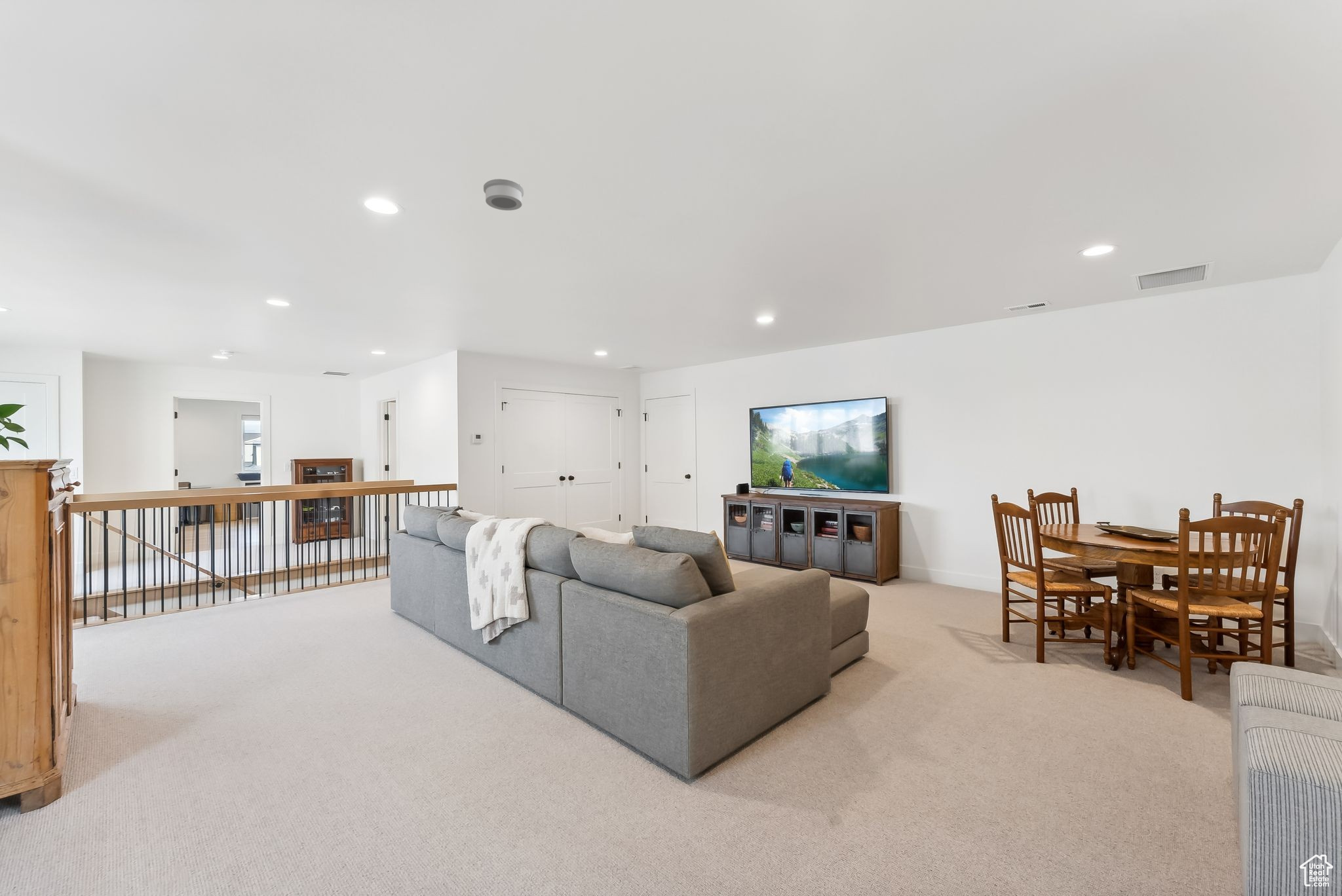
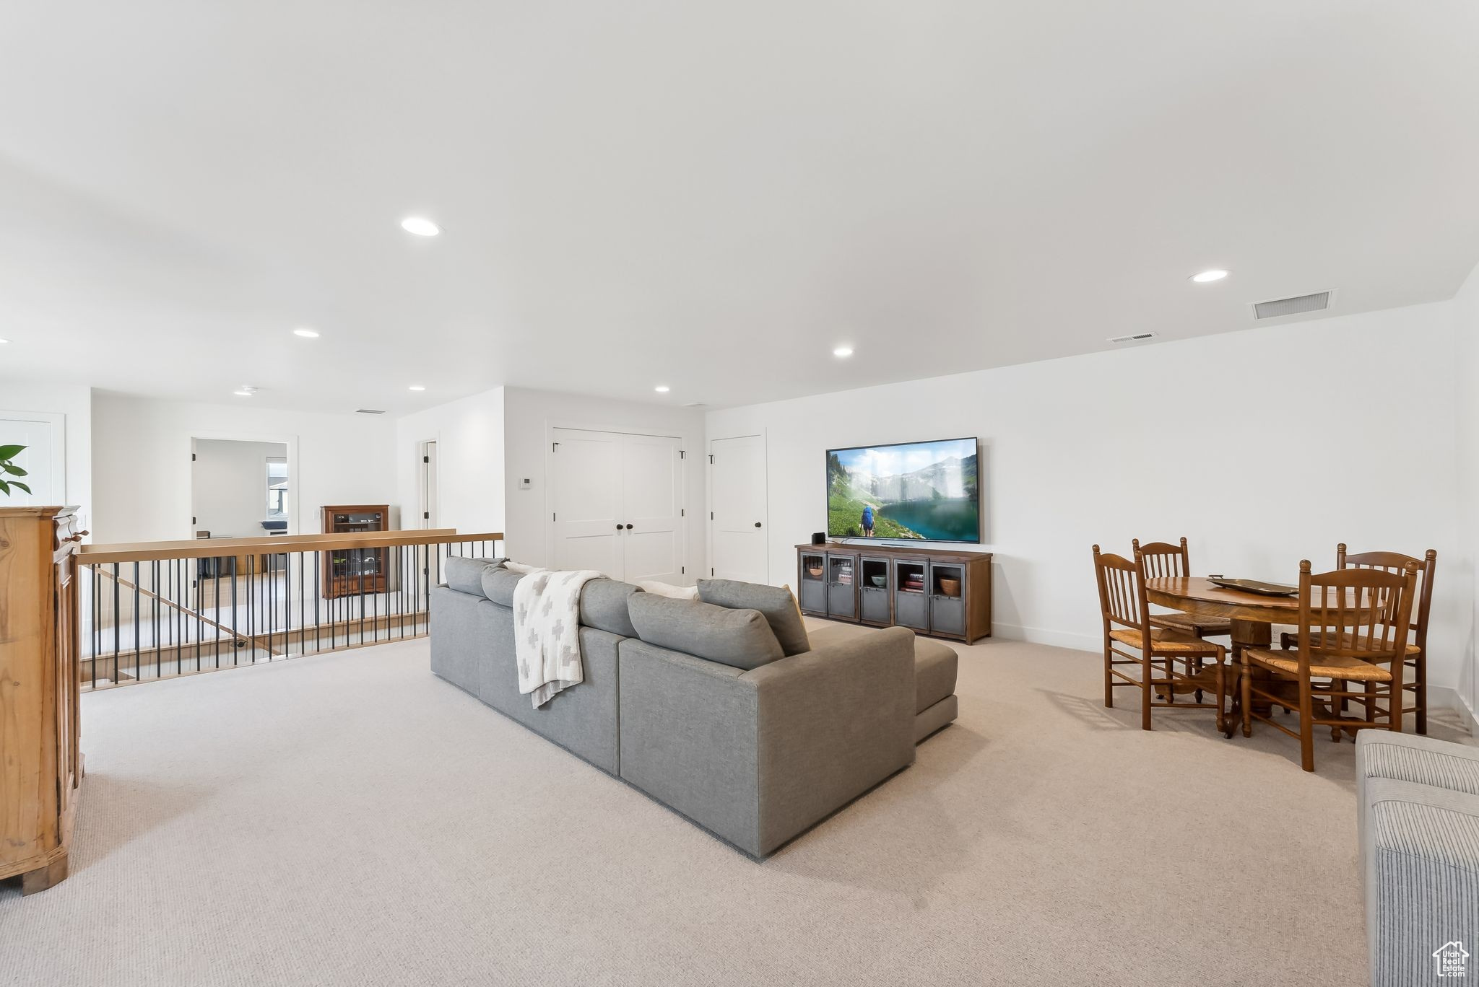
- smoke detector (503, 193)
